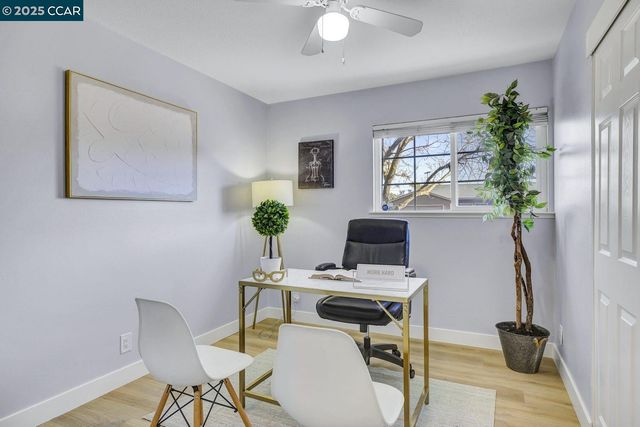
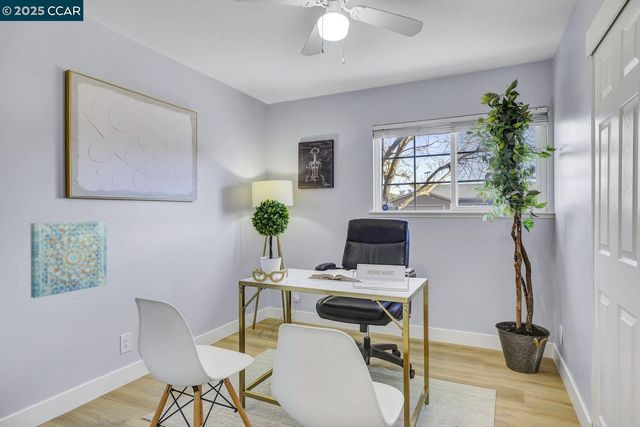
+ wall art (71, 256)
